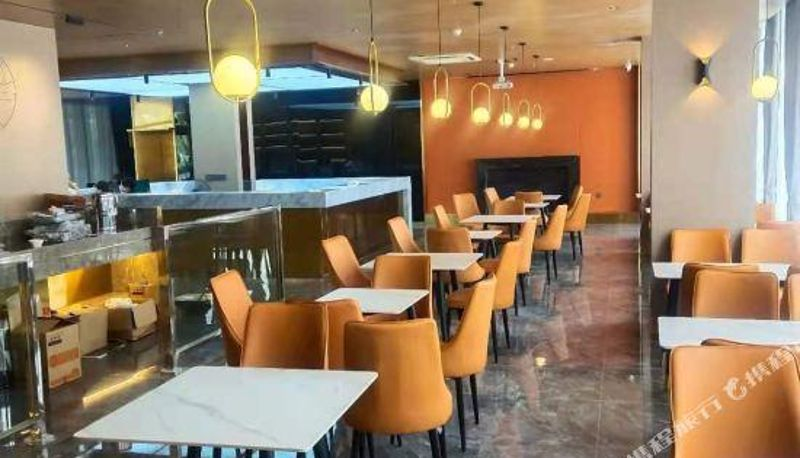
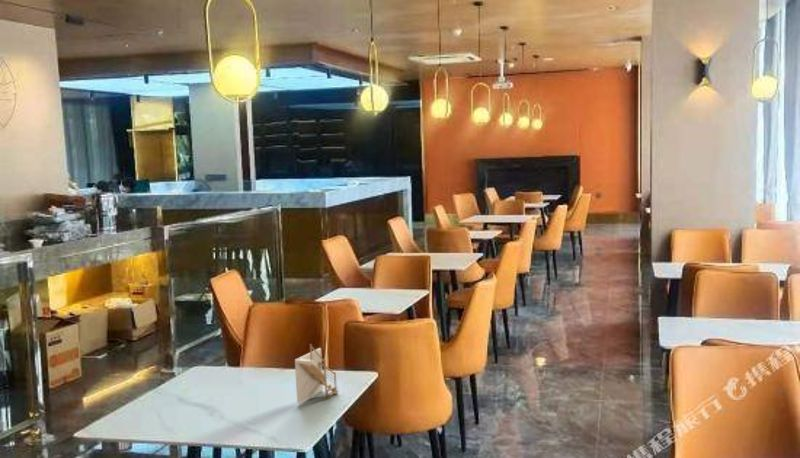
+ napkin holder (317, 368)
